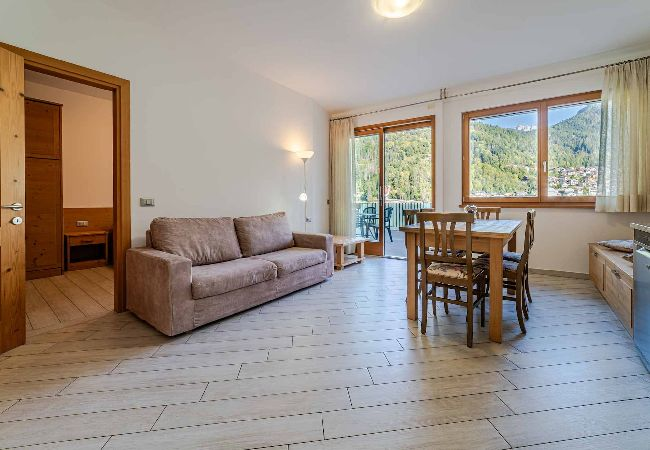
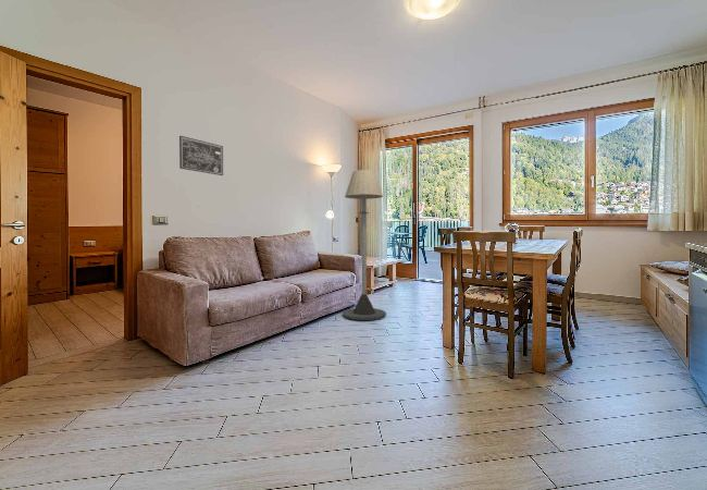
+ wall art (202, 156)
+ floor lamp (363, 243)
